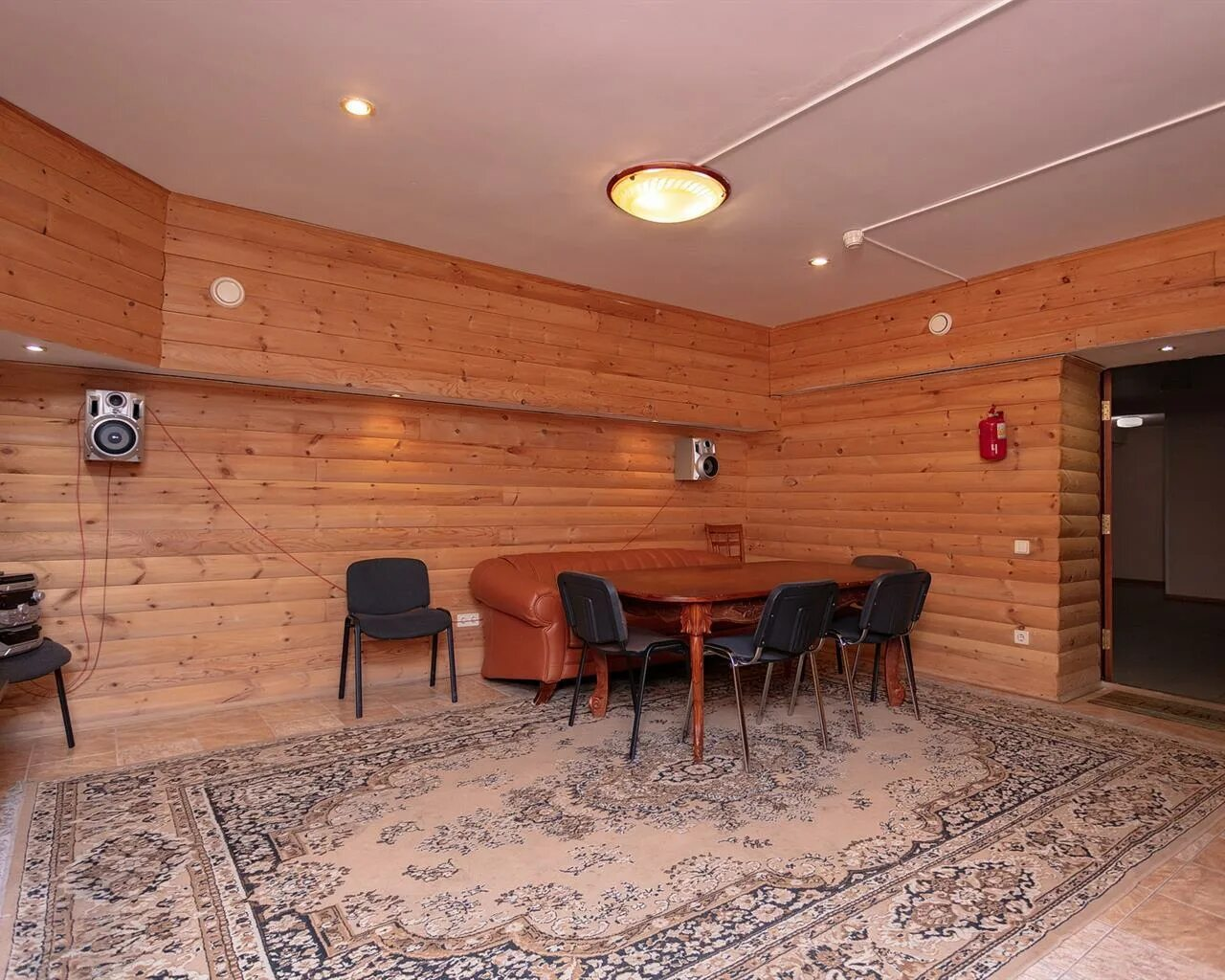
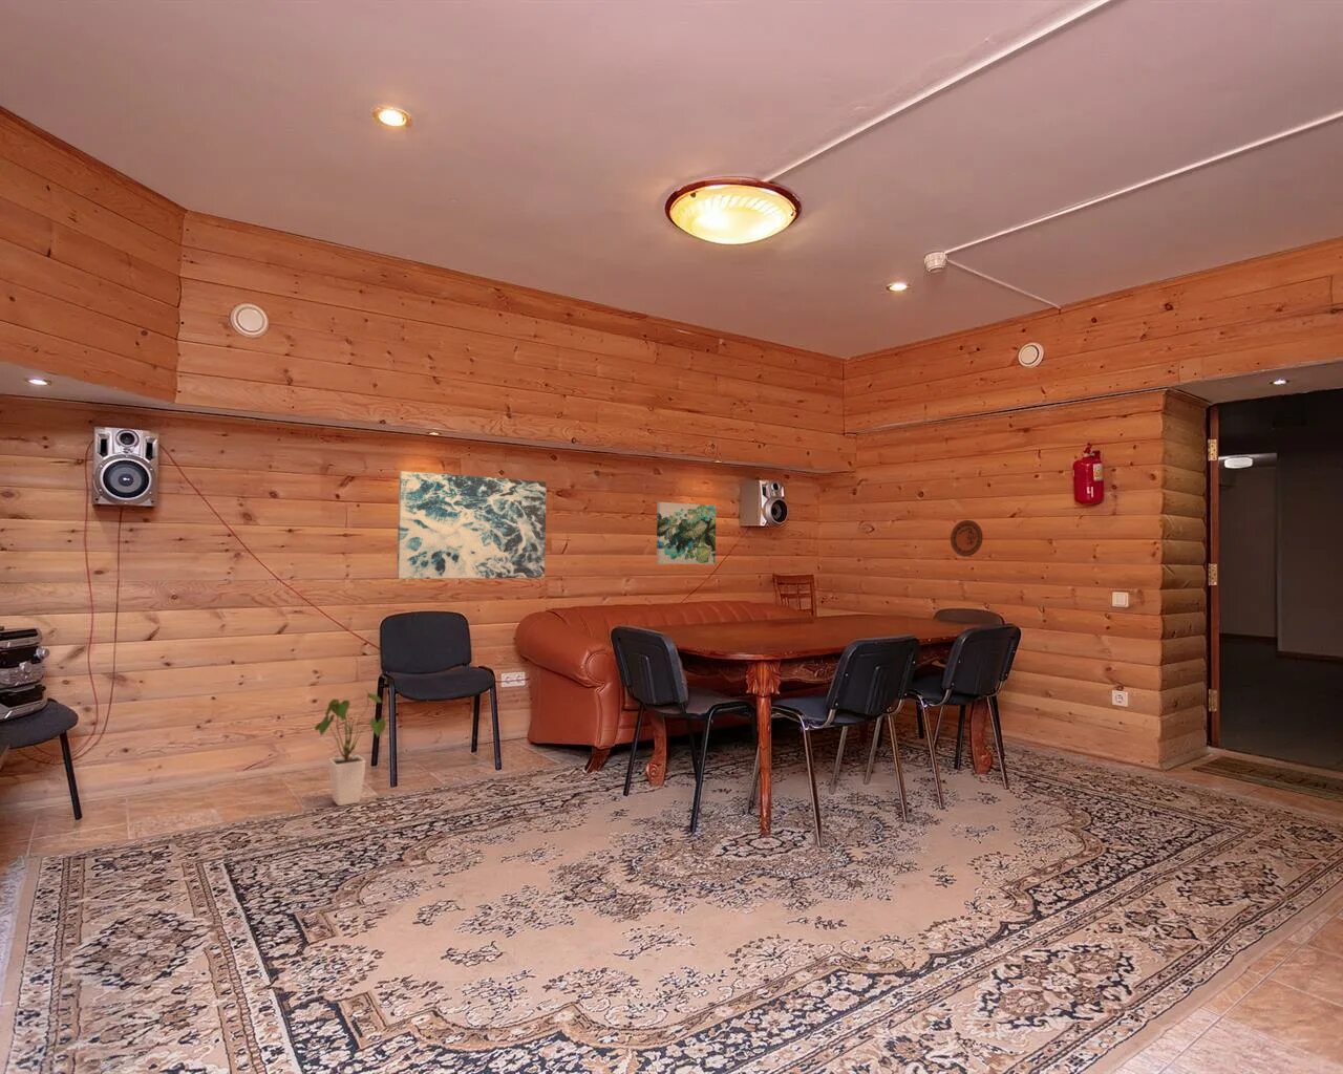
+ wall art (476, 526)
+ decorative plate (966, 538)
+ wall art (686, 534)
+ house plant (354, 745)
